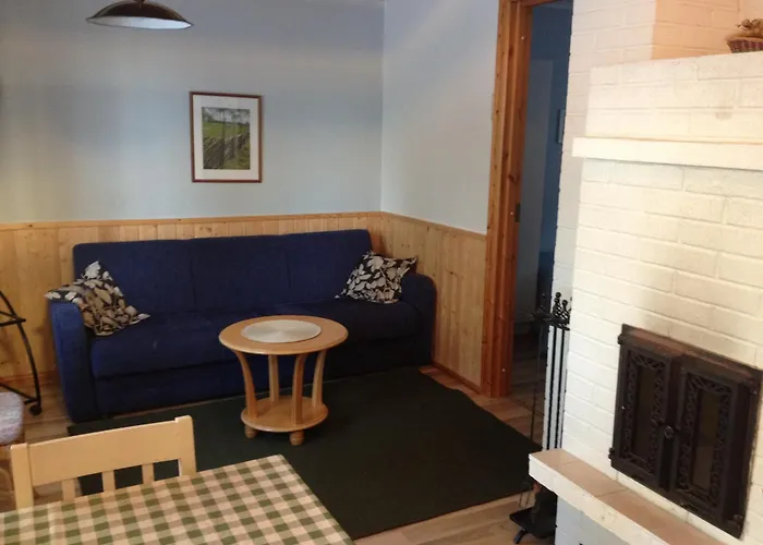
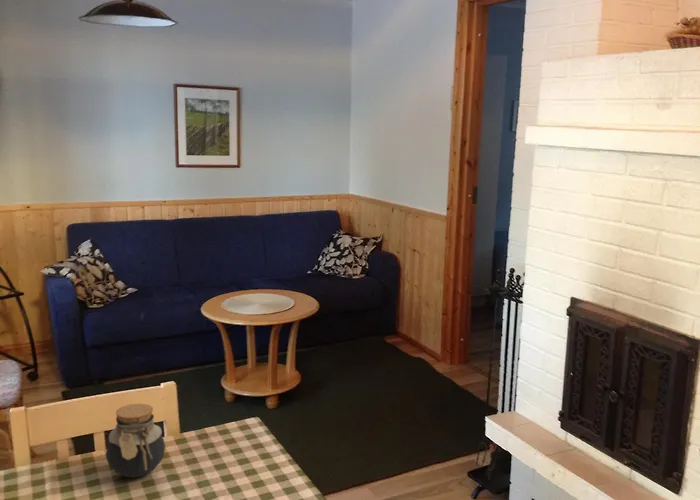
+ jar (134, 443)
